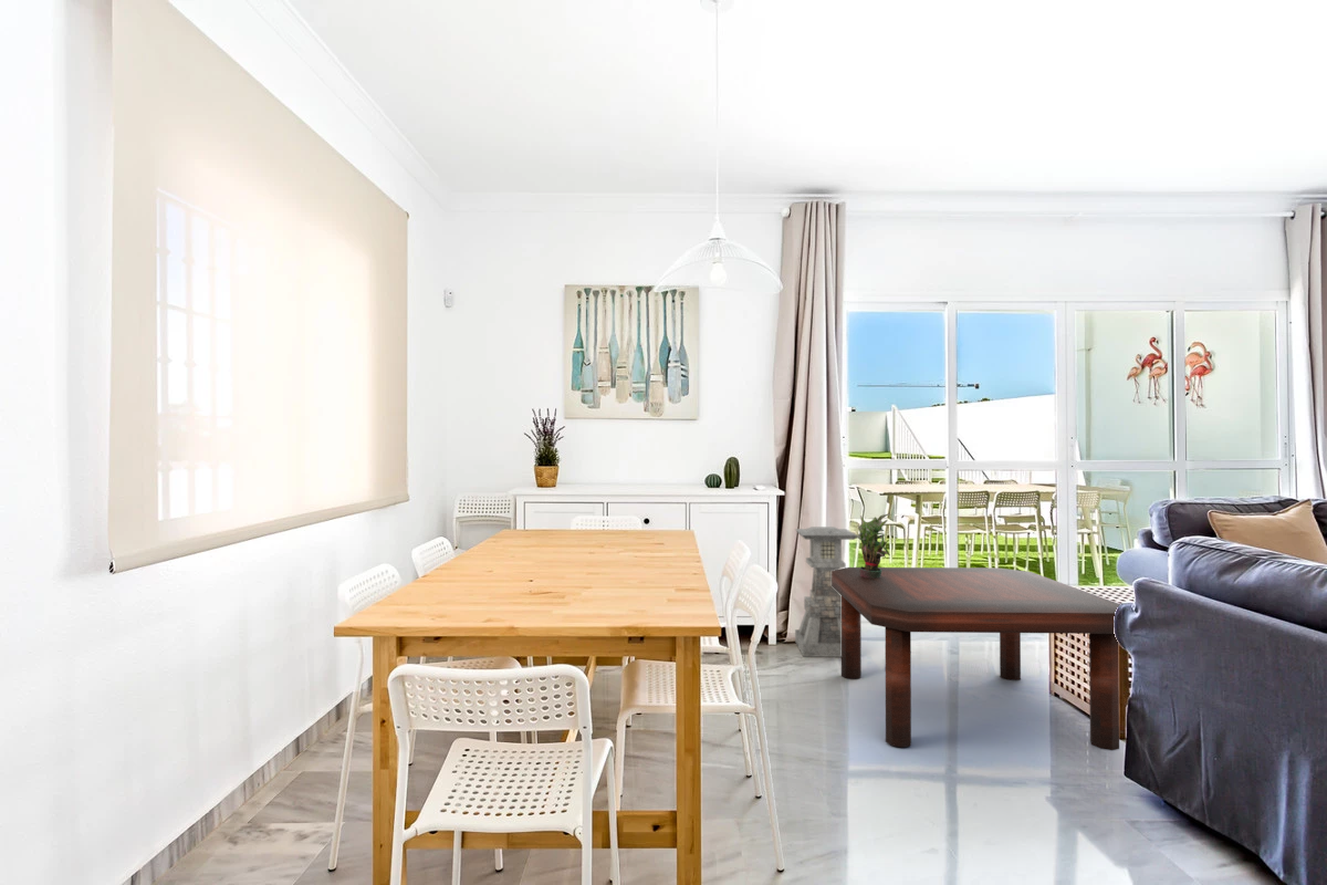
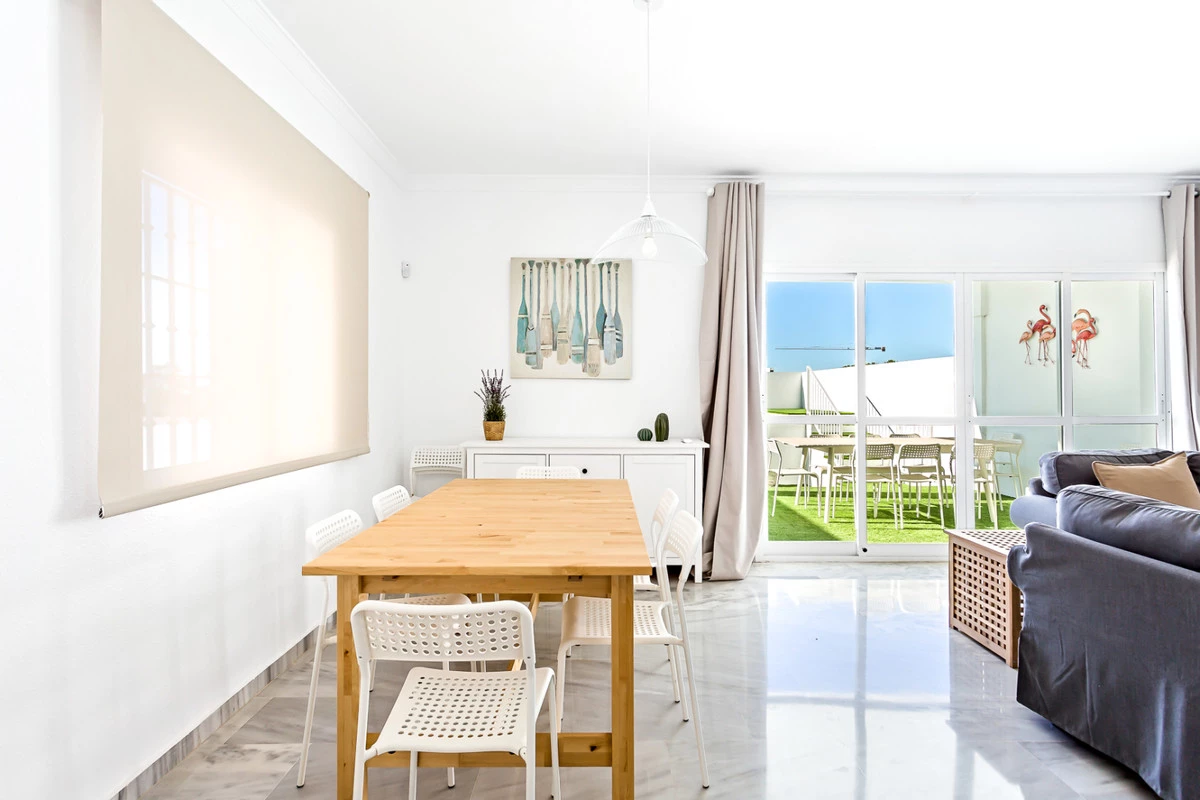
- potted plant (875, 544)
- coffee table (960, 632)
- lantern (825, 587)
